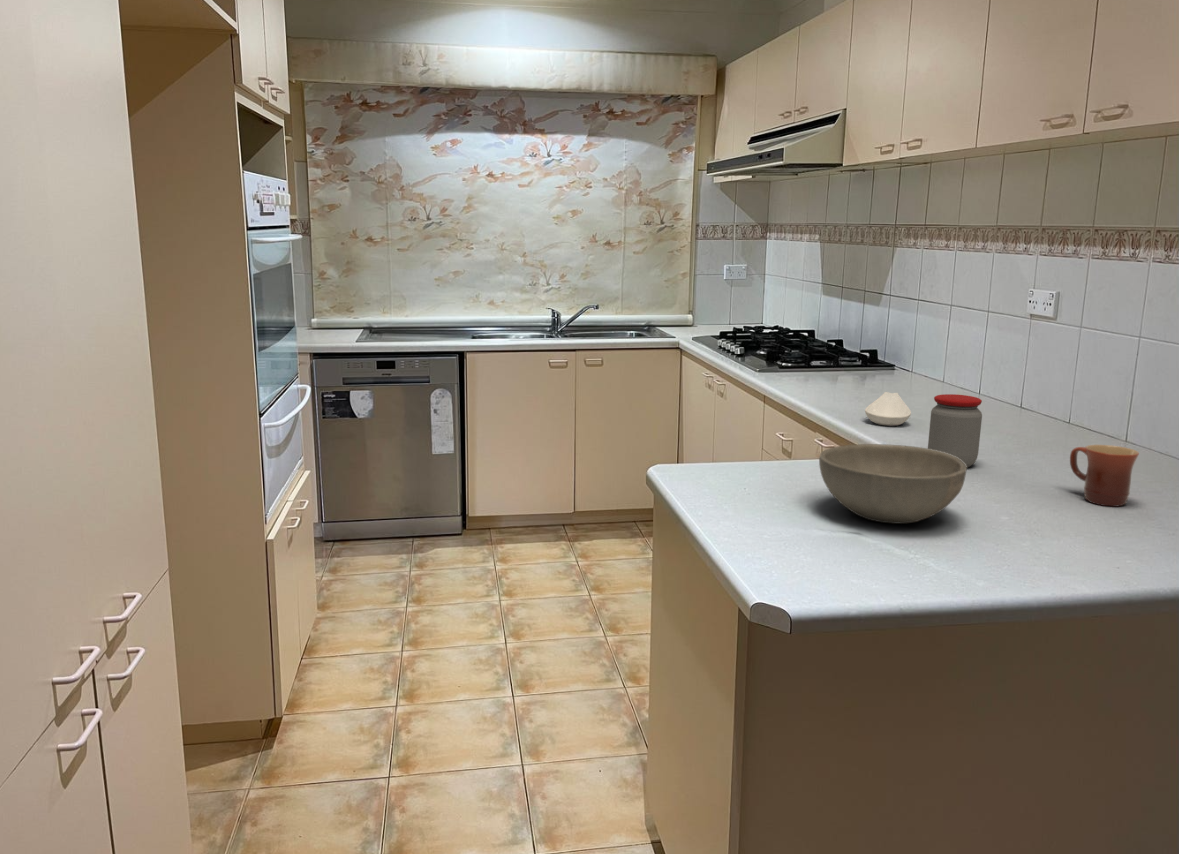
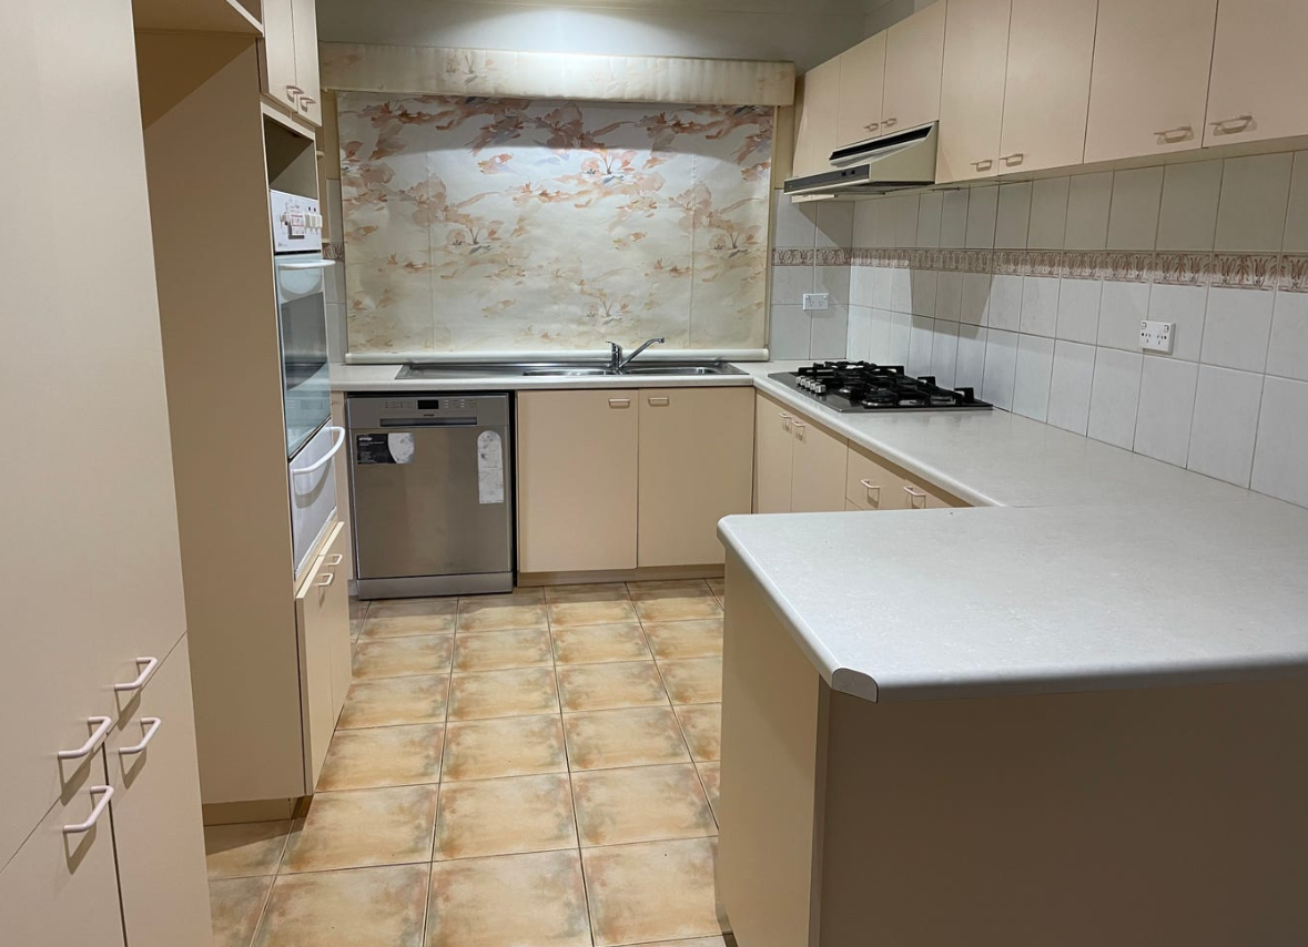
- bowl (889, 487)
- jar (954, 430)
- spoon rest (888, 408)
- mug (1100, 474)
